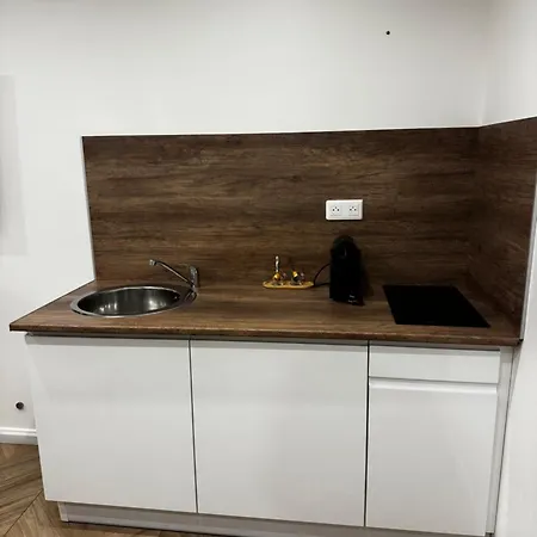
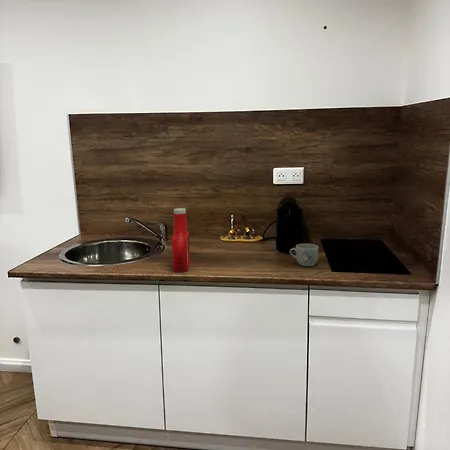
+ mug (303, 255)
+ soap bottle (180, 238)
